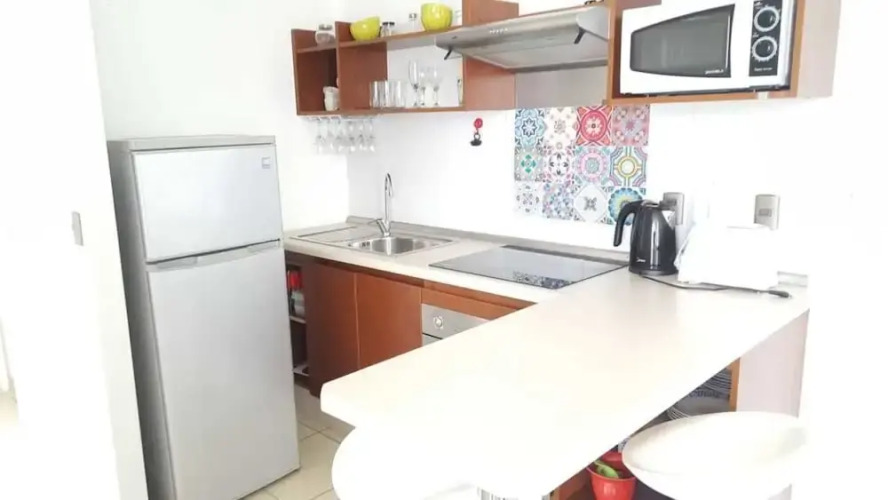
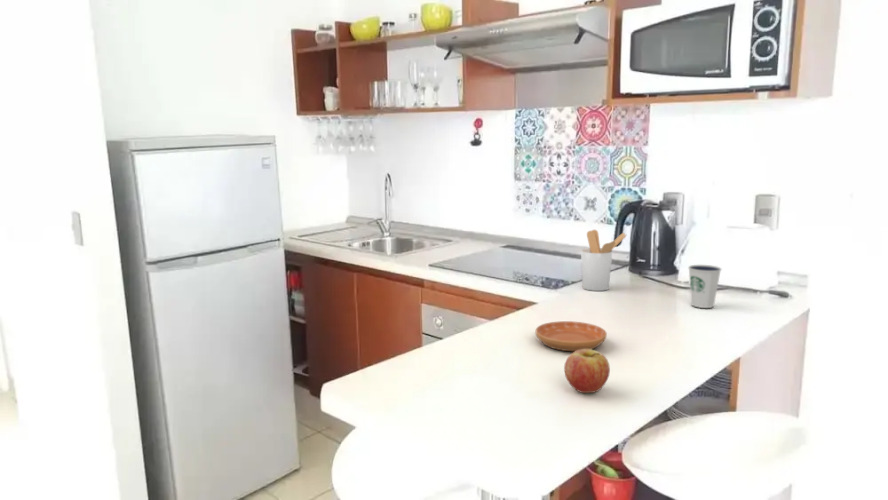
+ dixie cup (703, 286)
+ fruit (586, 370)
+ saucer (570, 336)
+ utensil holder (604, 259)
